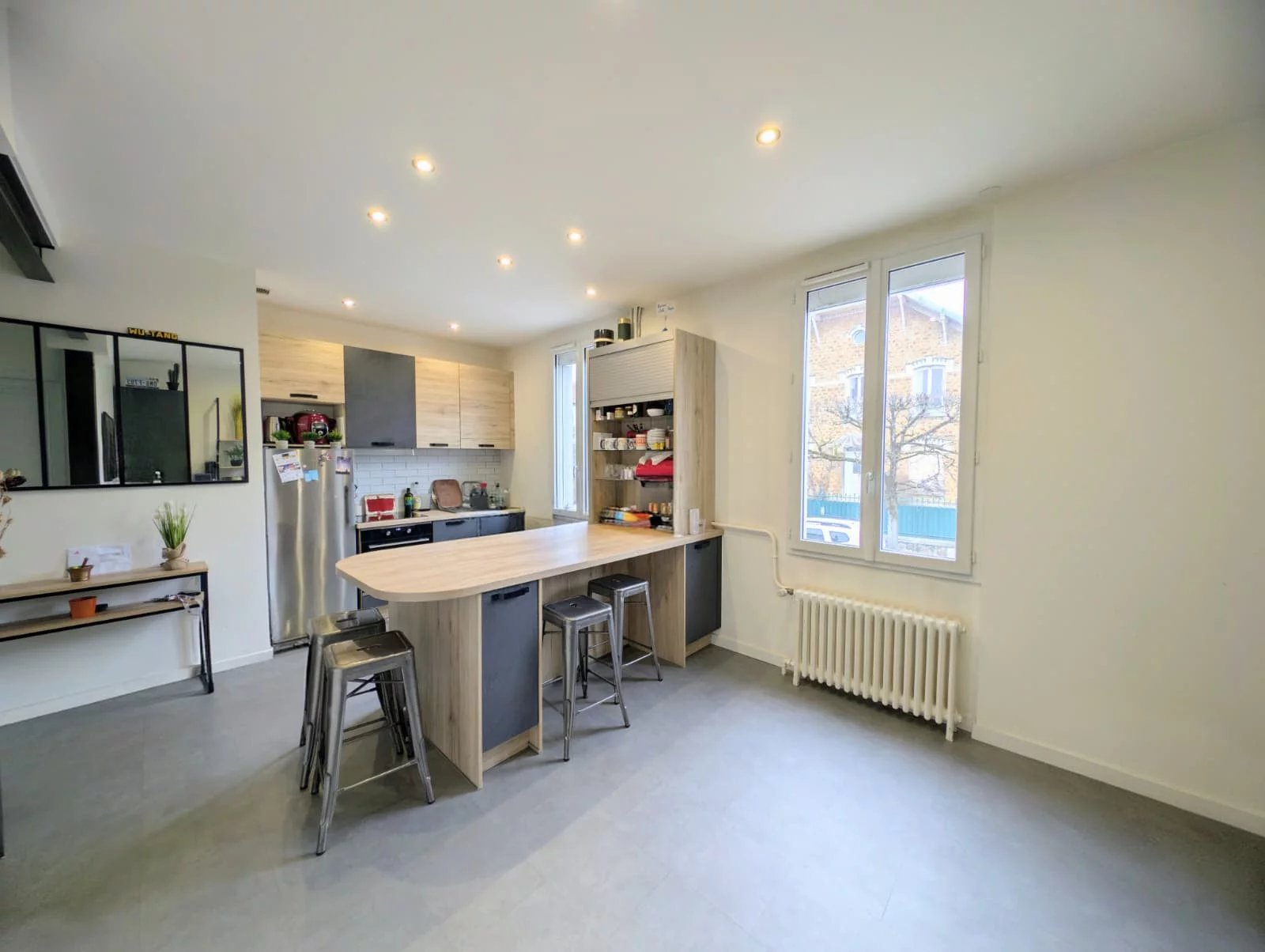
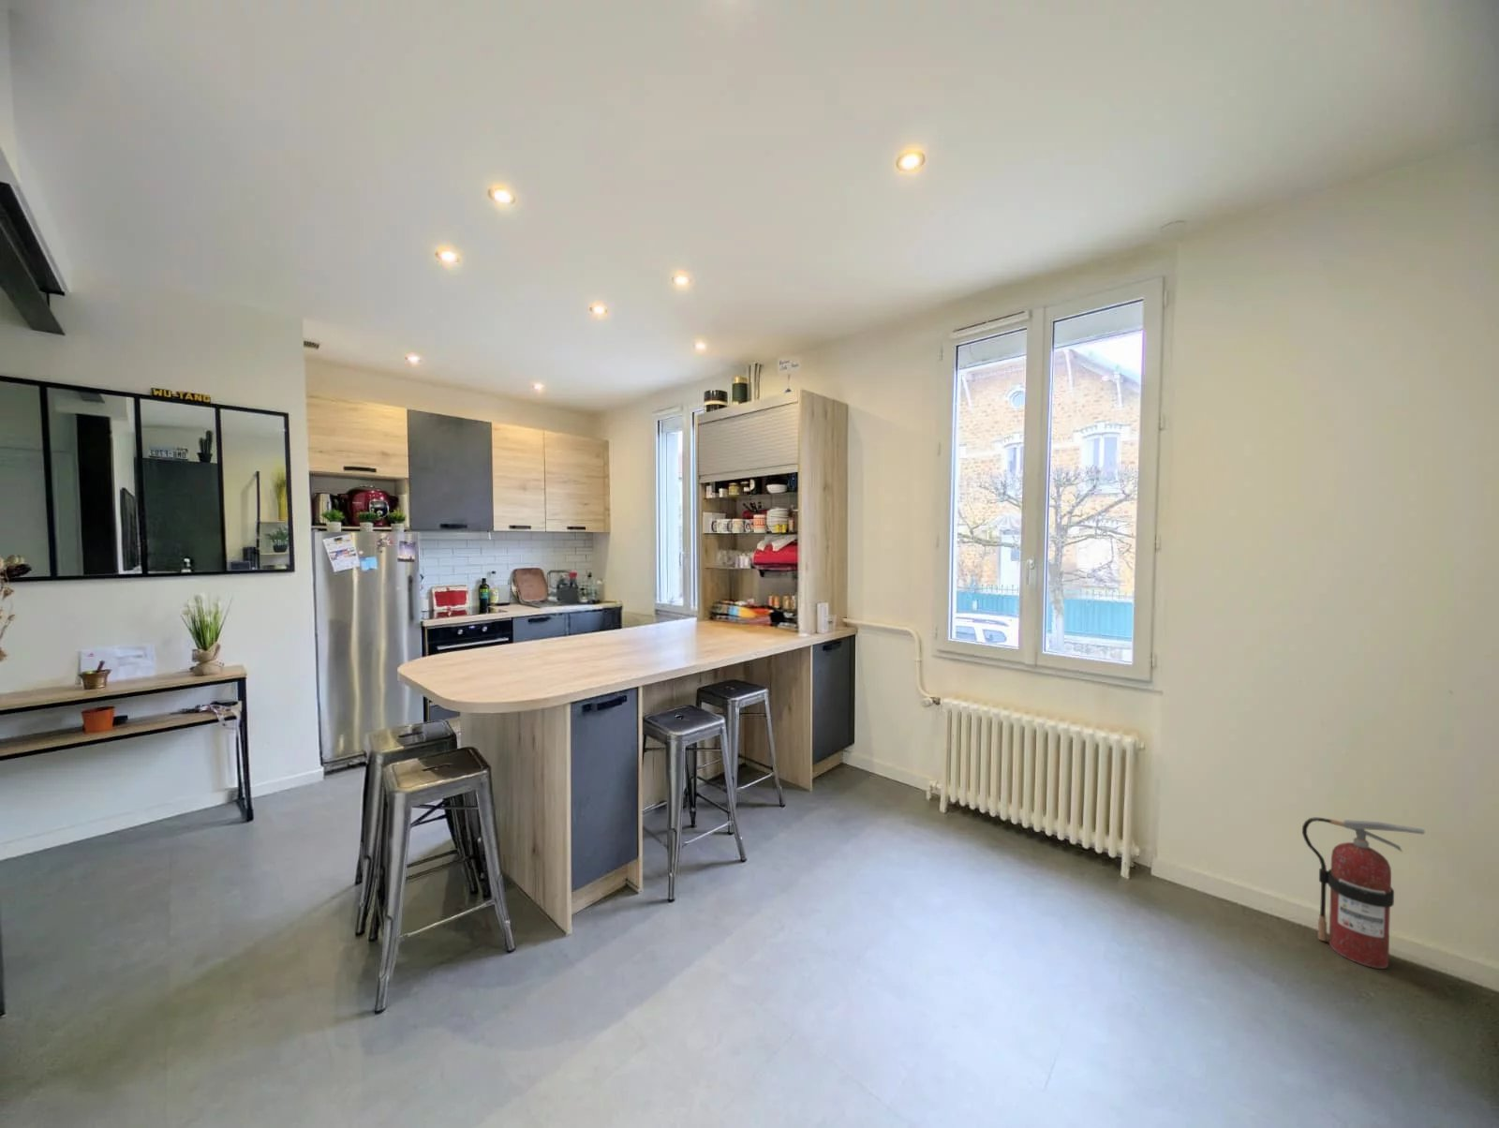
+ fire extinguisher (1358, 884)
